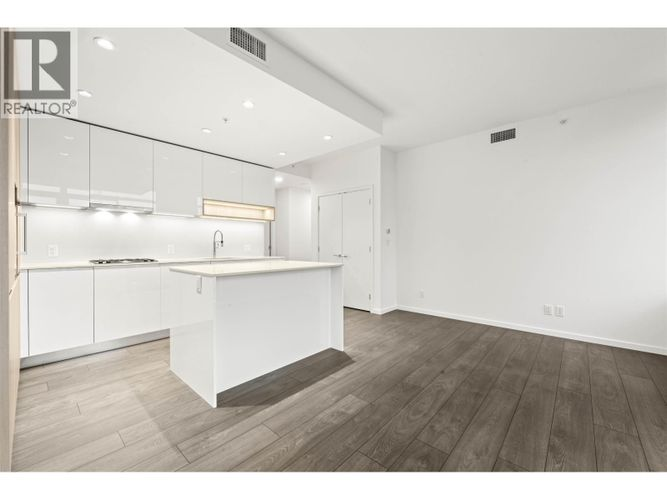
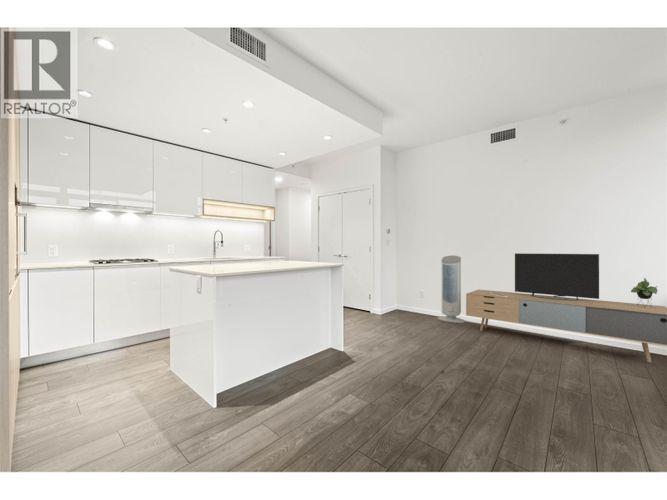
+ air purifier (451, 287)
+ media console (552, 297)
